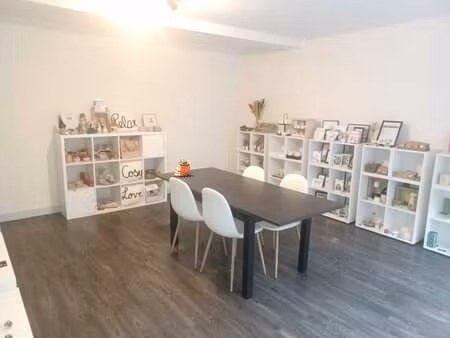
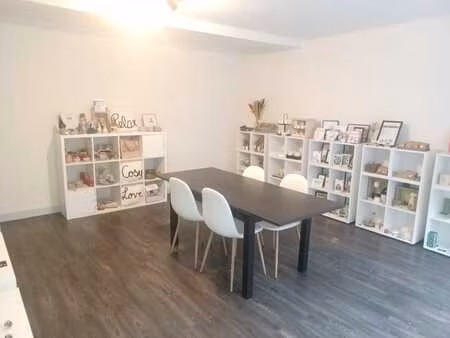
- succulent planter (182, 167)
